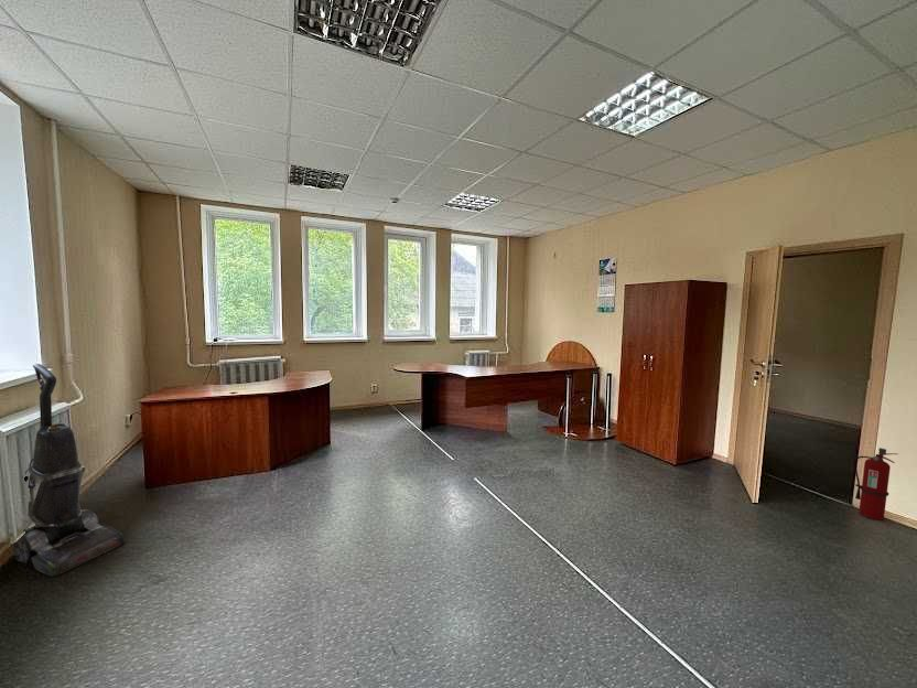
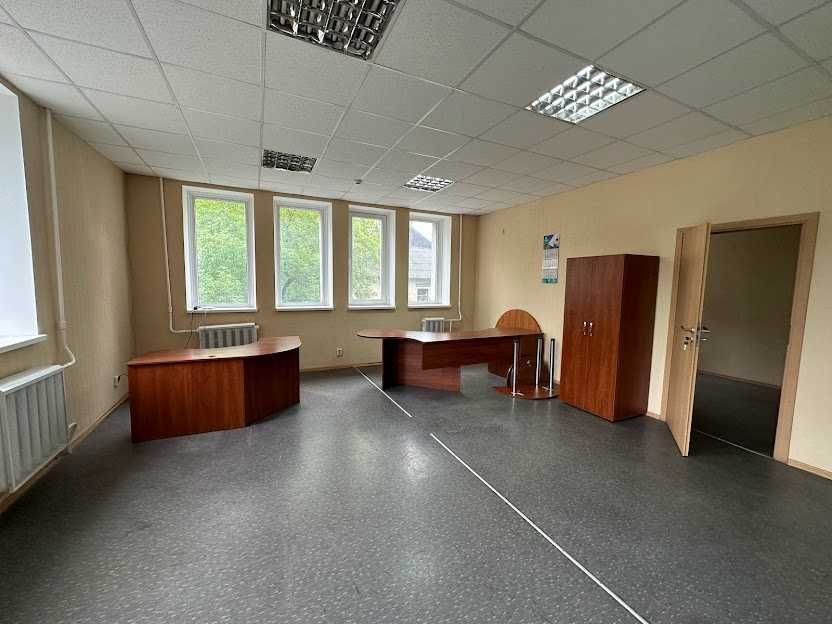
- fire extinguisher (872, 482)
- vacuum cleaner (65, 460)
